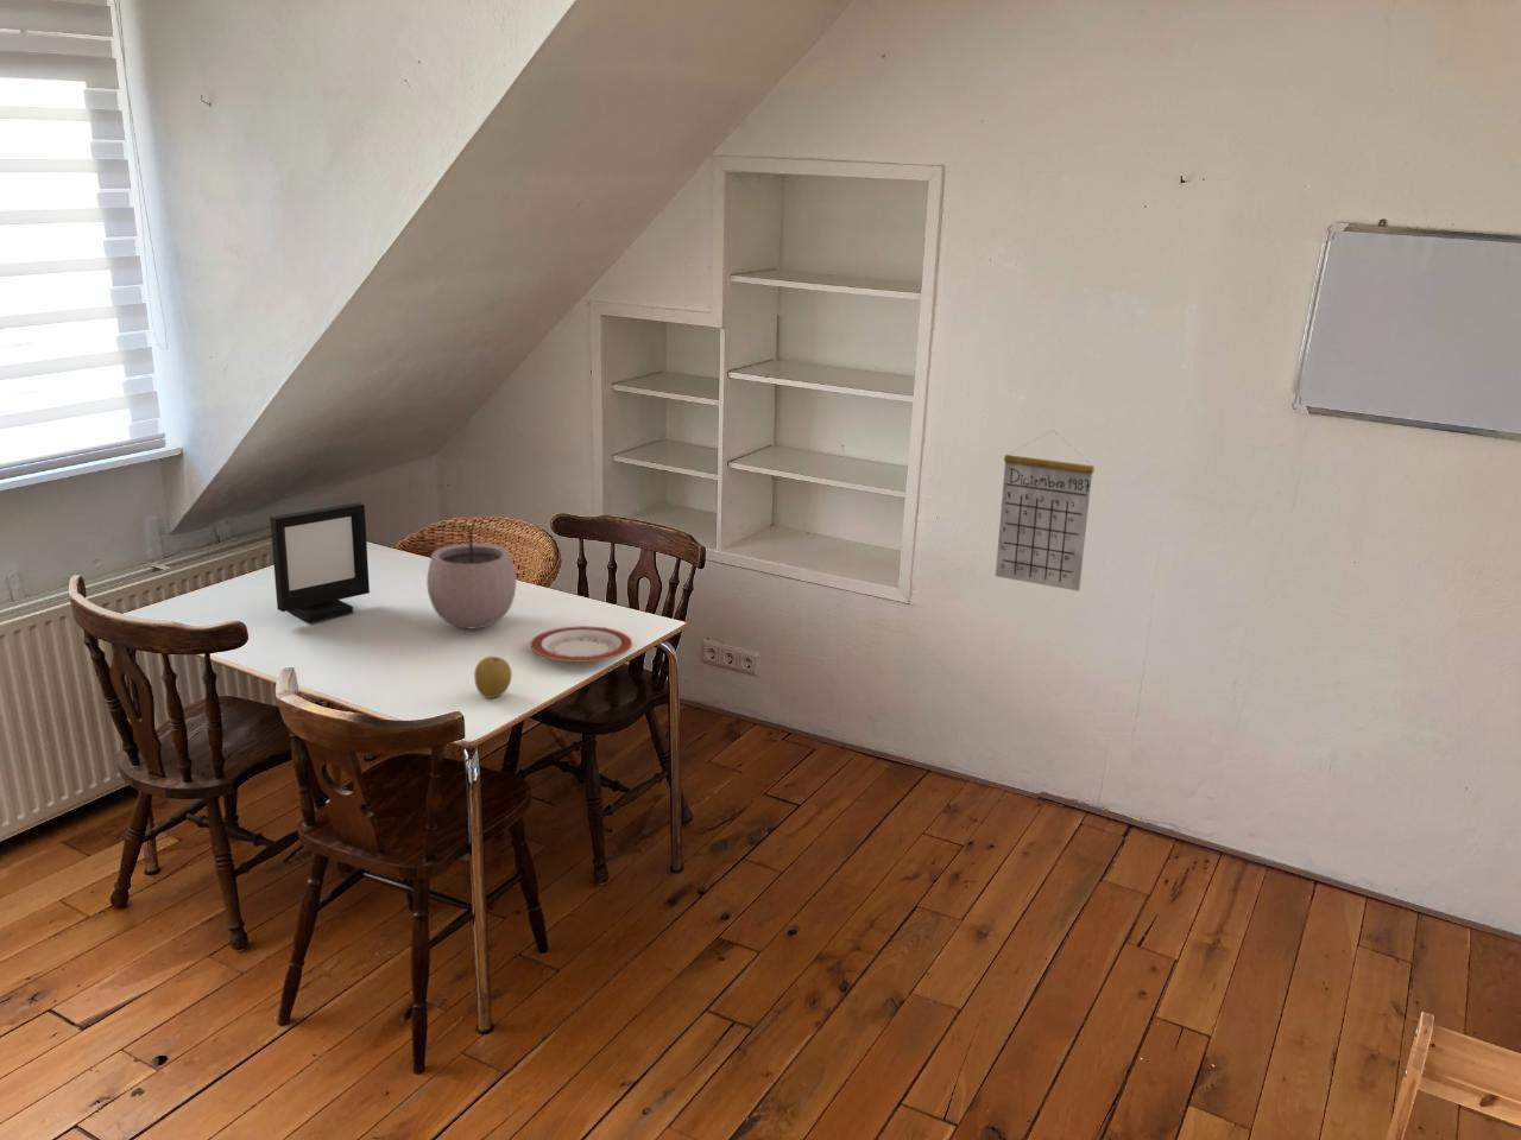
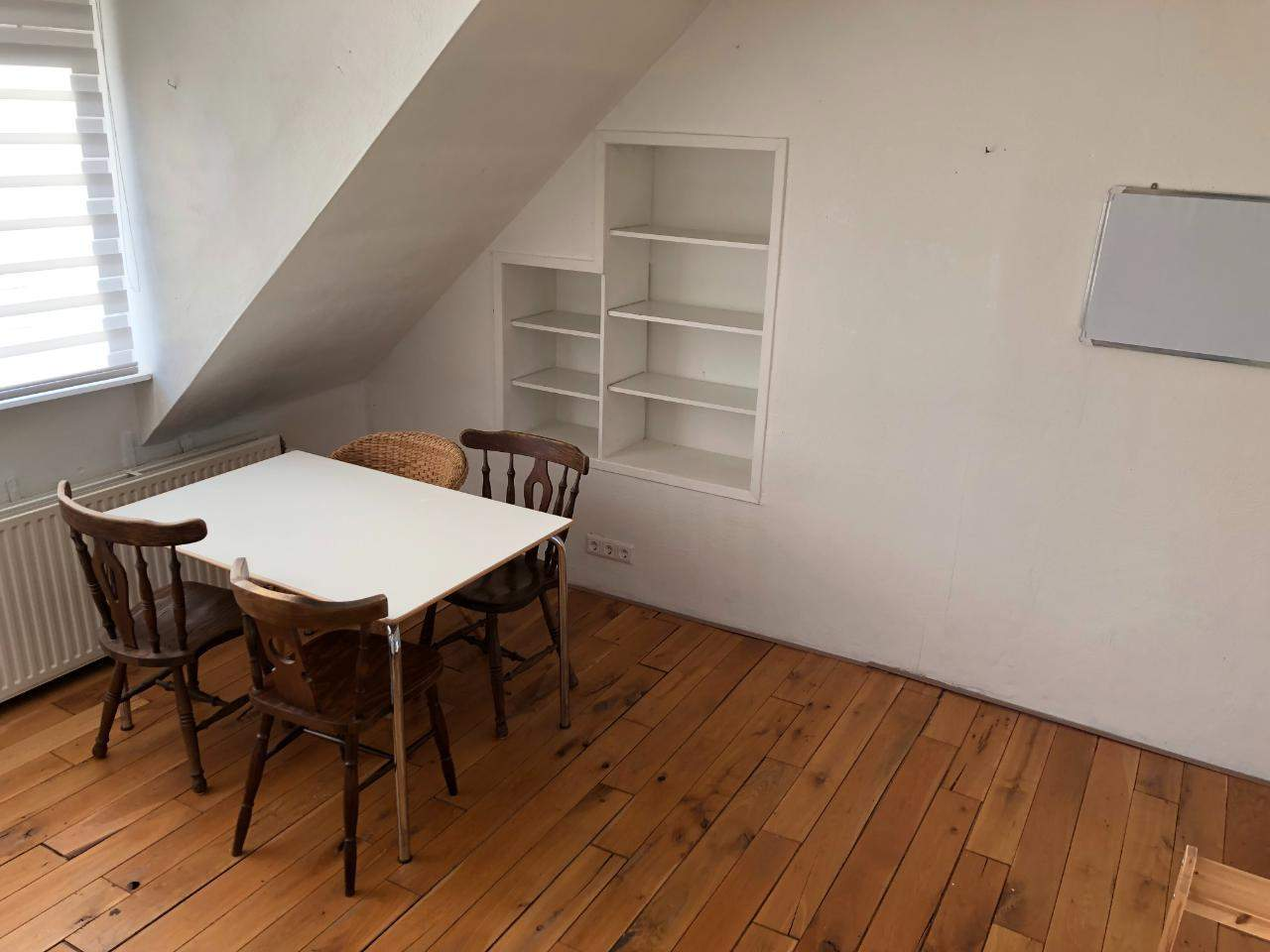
- plant pot (471, 572)
- plate (581, 645)
- fruit (493, 677)
- calendar (1043, 507)
- picture frame (315, 559)
